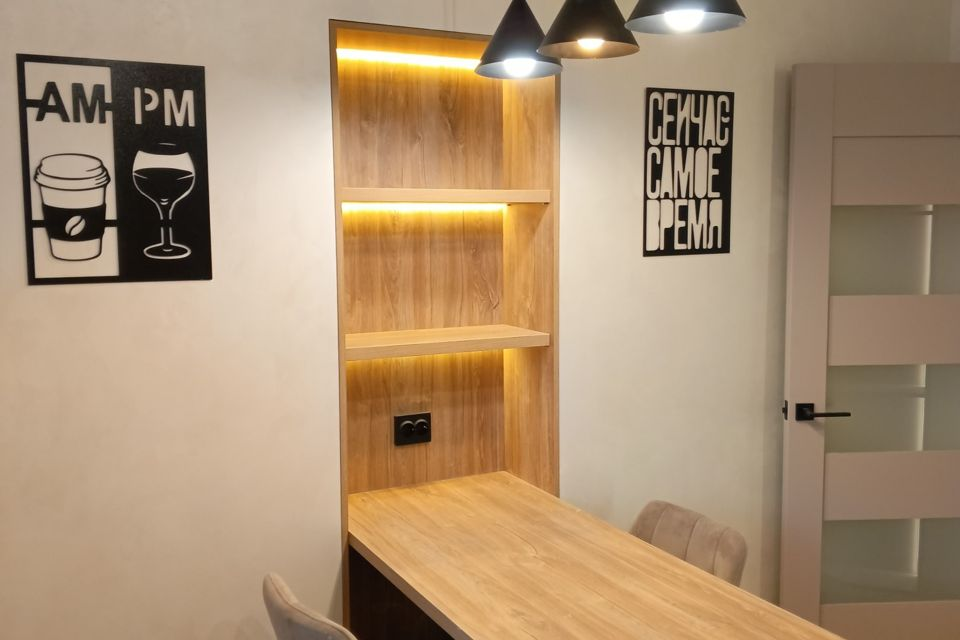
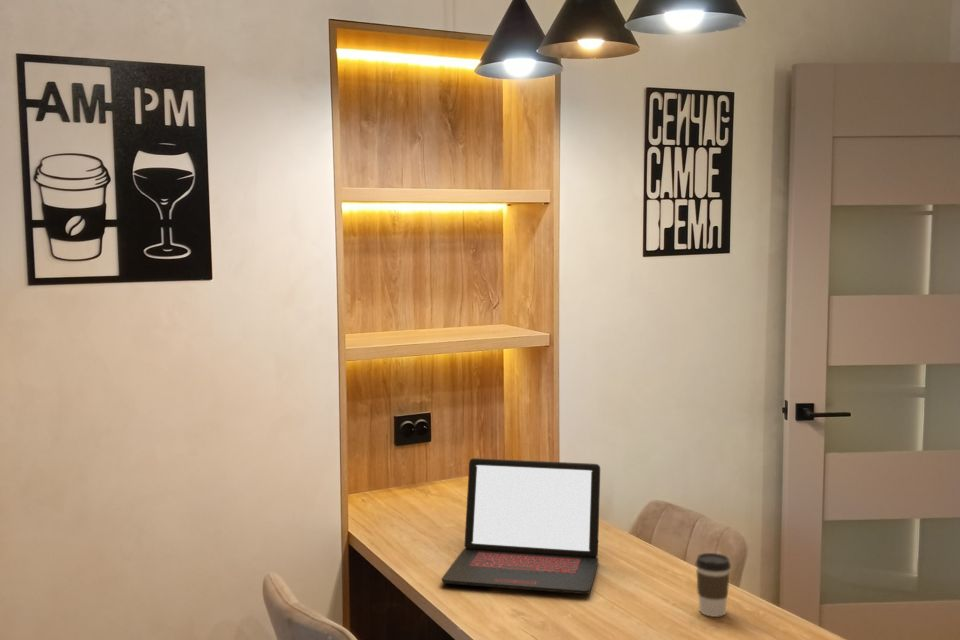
+ coffee cup (712, 584)
+ laptop (524, 521)
